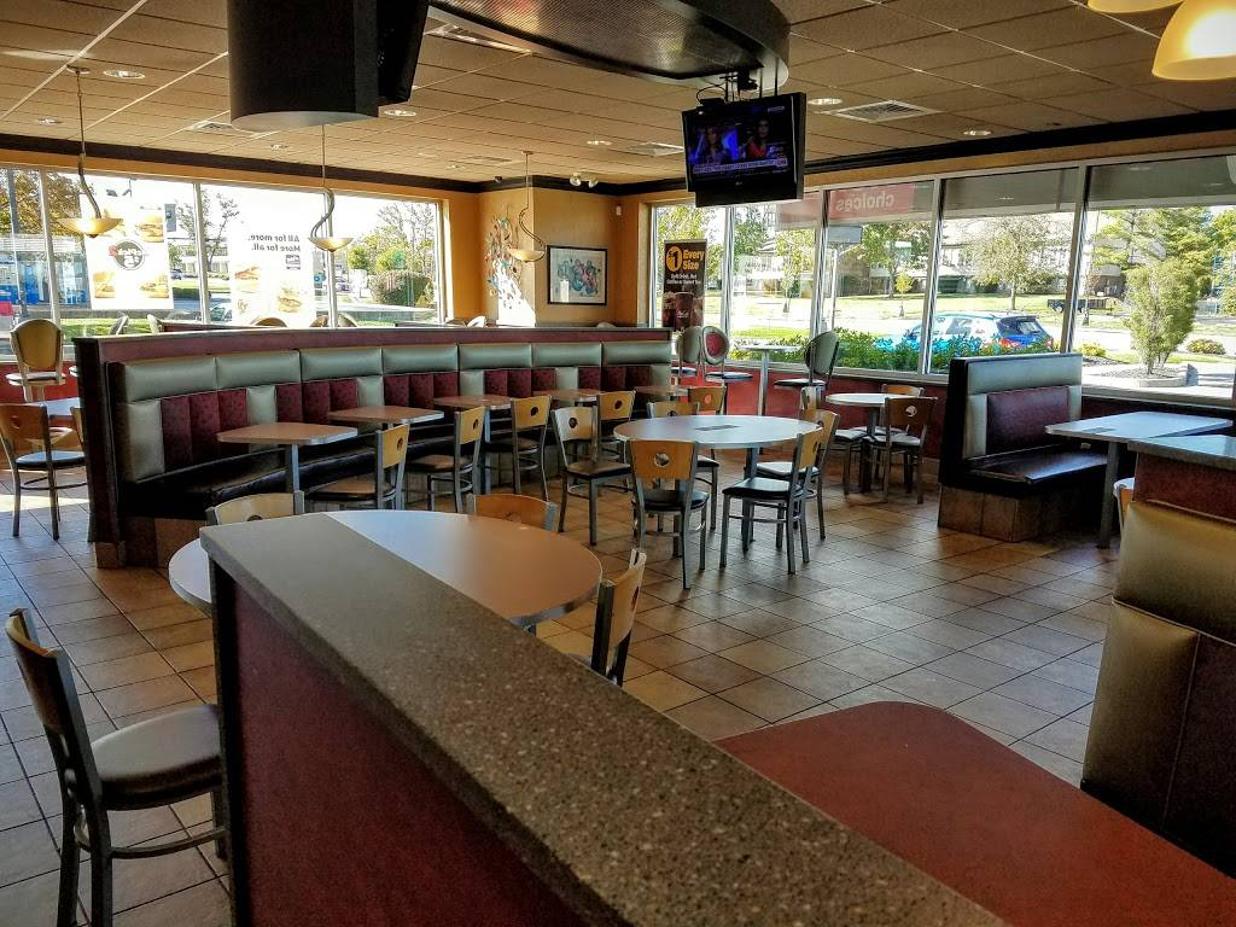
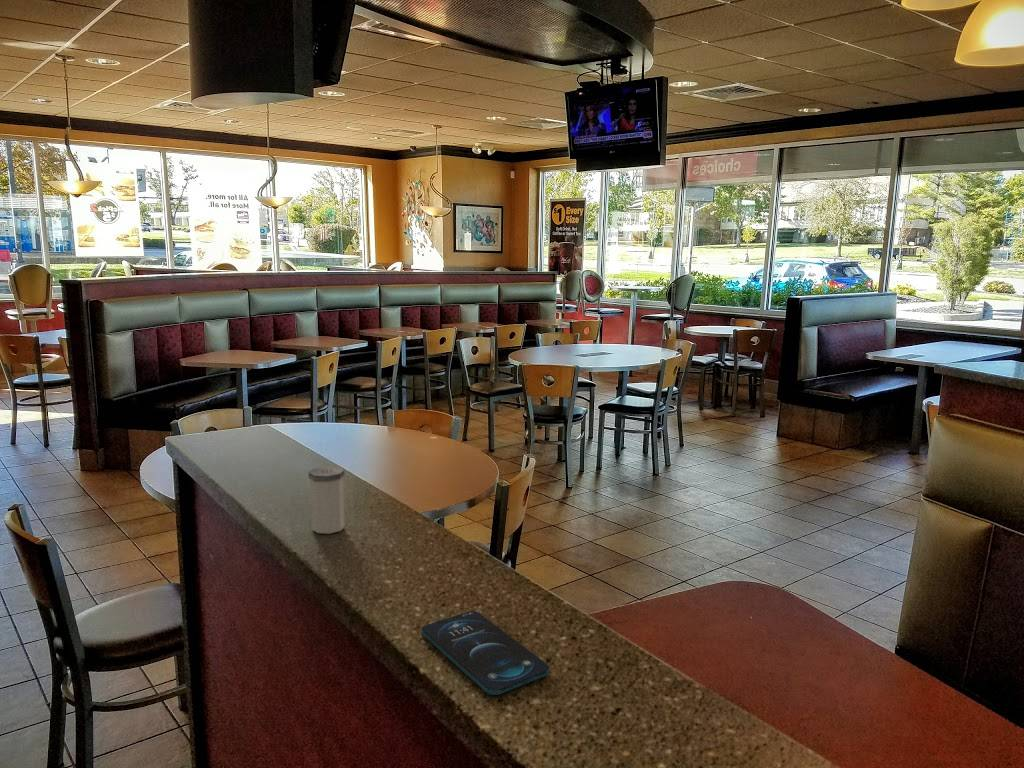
+ smartphone (482, 649)
+ salt shaker (327, 499)
